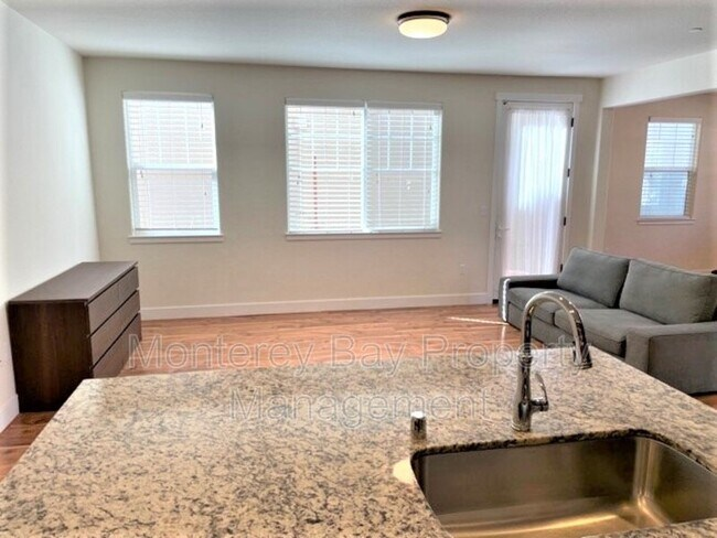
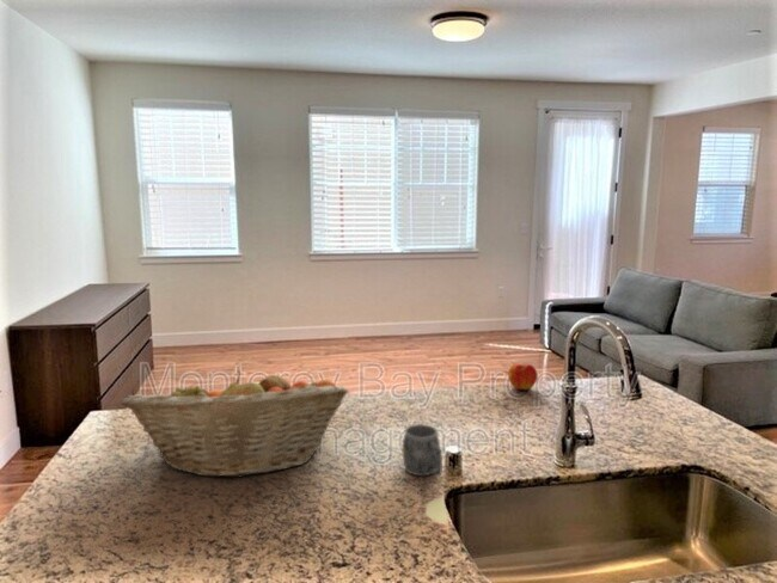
+ apple (522, 375)
+ fruit basket (239, 411)
+ mug (424, 453)
